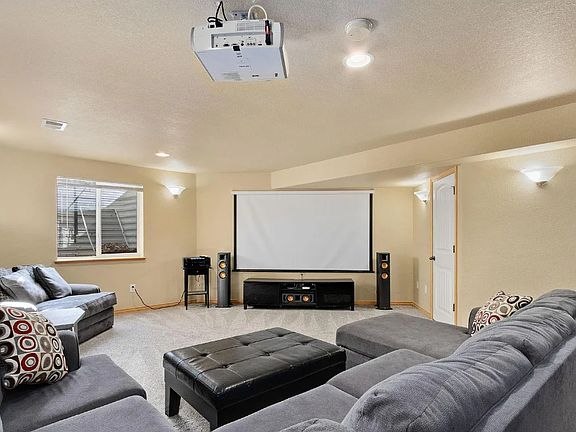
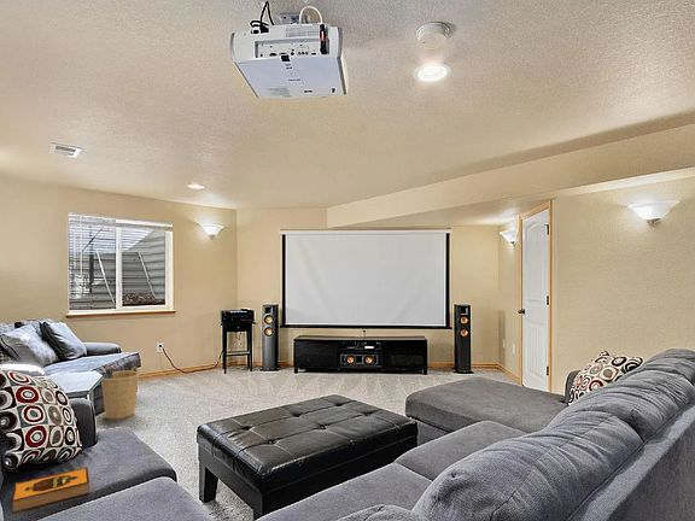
+ hardback book (52, 487)
+ basket (119, 391)
